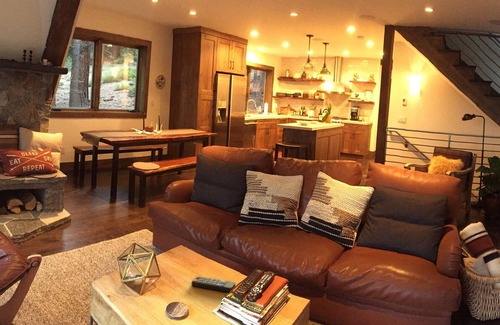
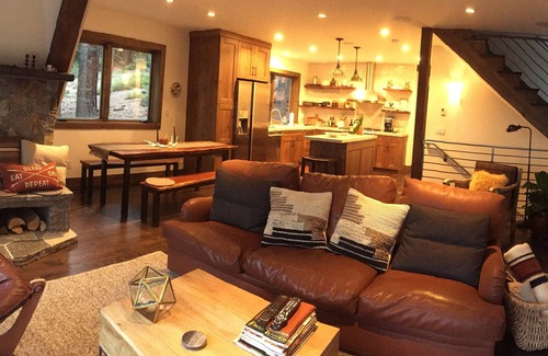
- remote control (213, 283)
